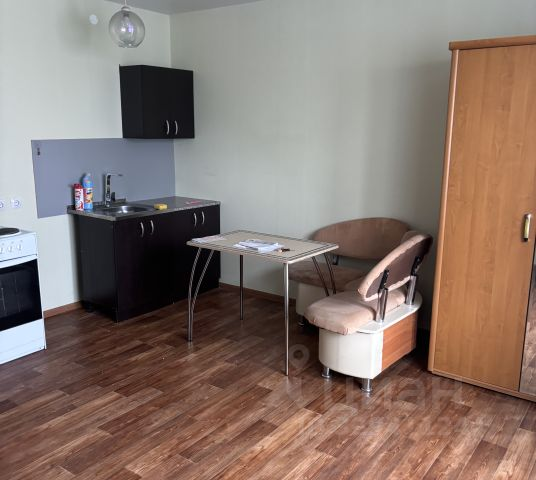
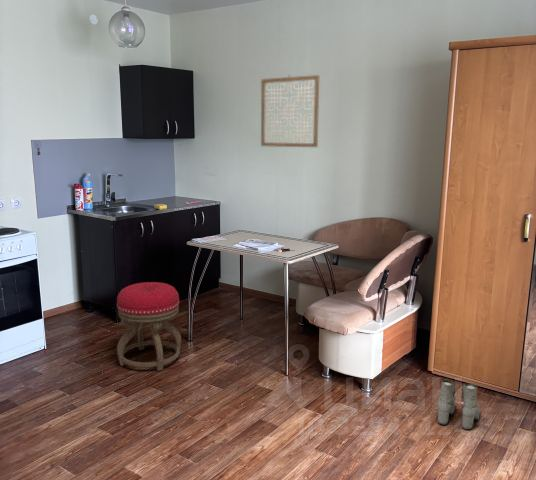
+ stool (150, 323)
+ wall art (288, 110)
+ boots (461, 398)
